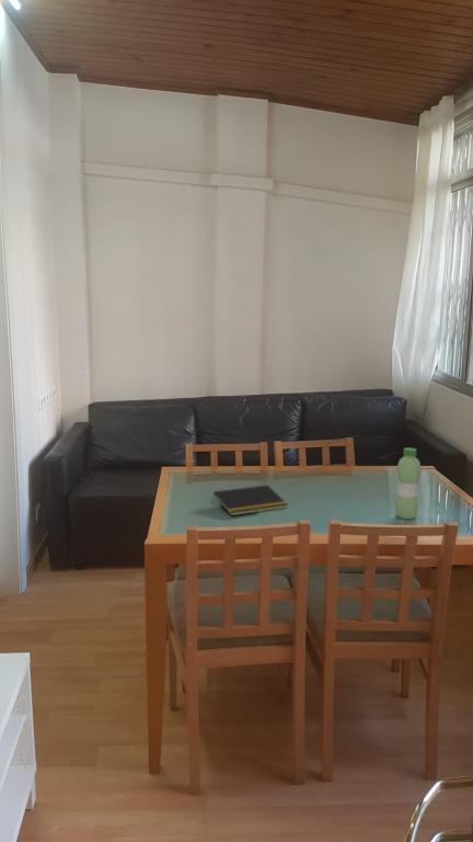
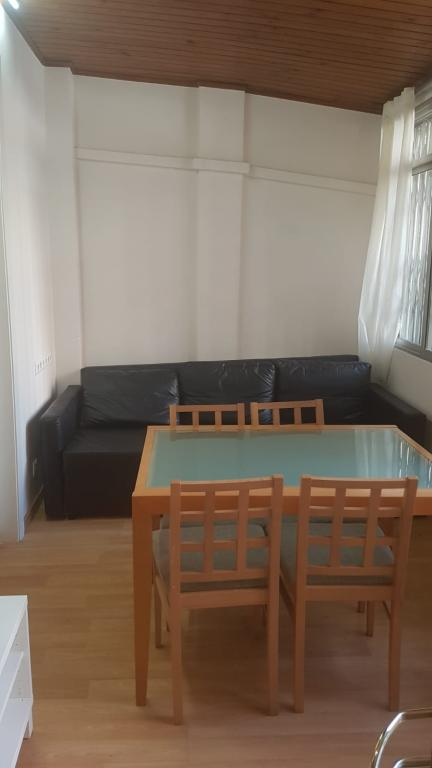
- water bottle (407, 482)
- notepad (250, 499)
